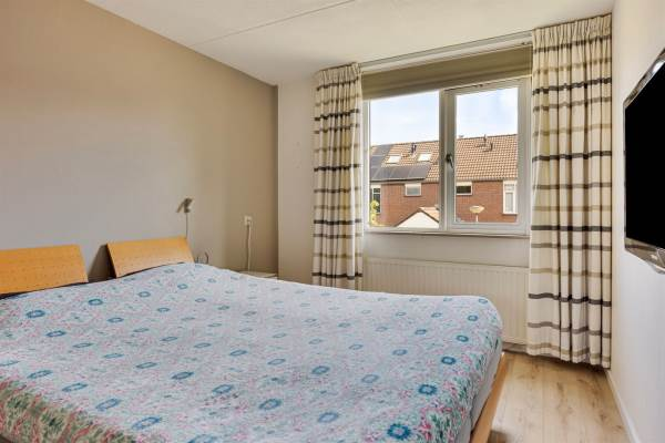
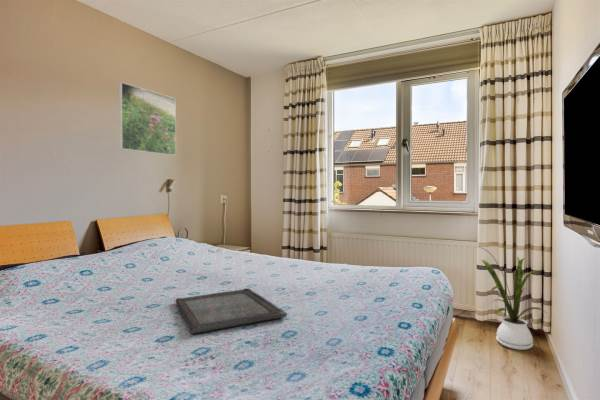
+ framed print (149, 121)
+ house plant (509, 294)
+ serving tray (227, 306)
